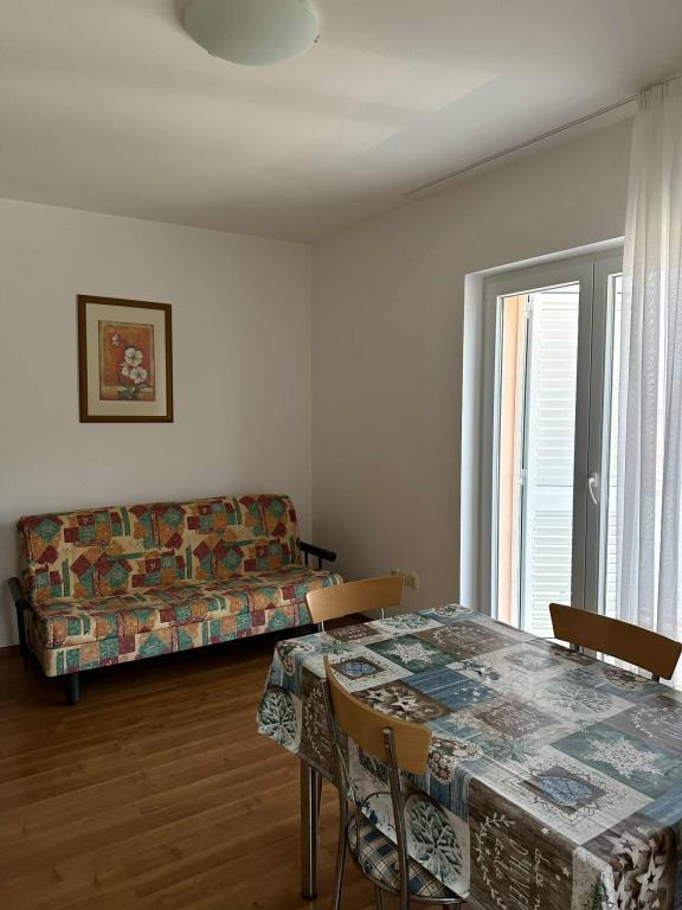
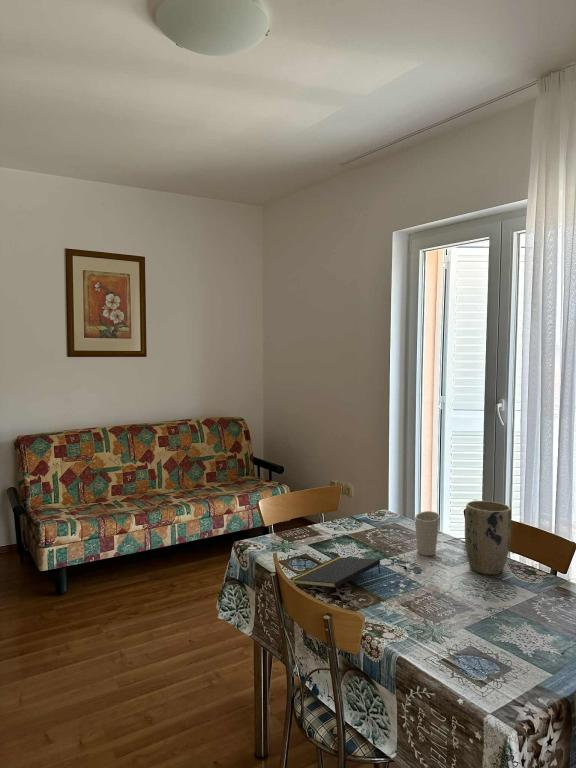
+ notepad (335, 571)
+ cup (426, 533)
+ plant pot (487, 537)
